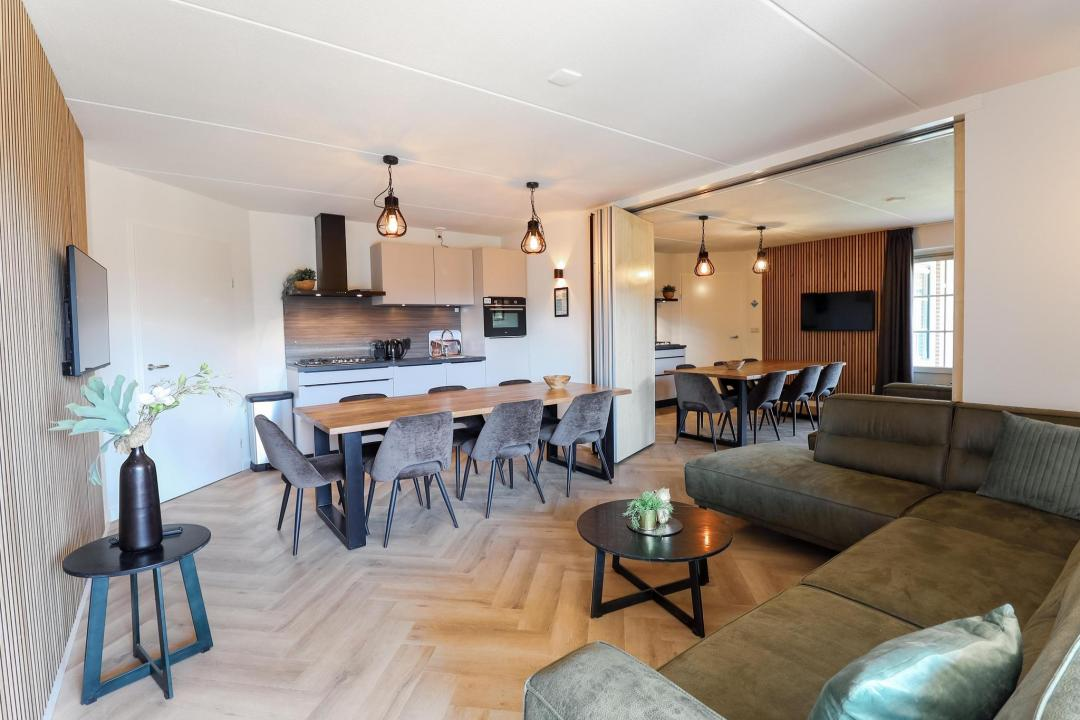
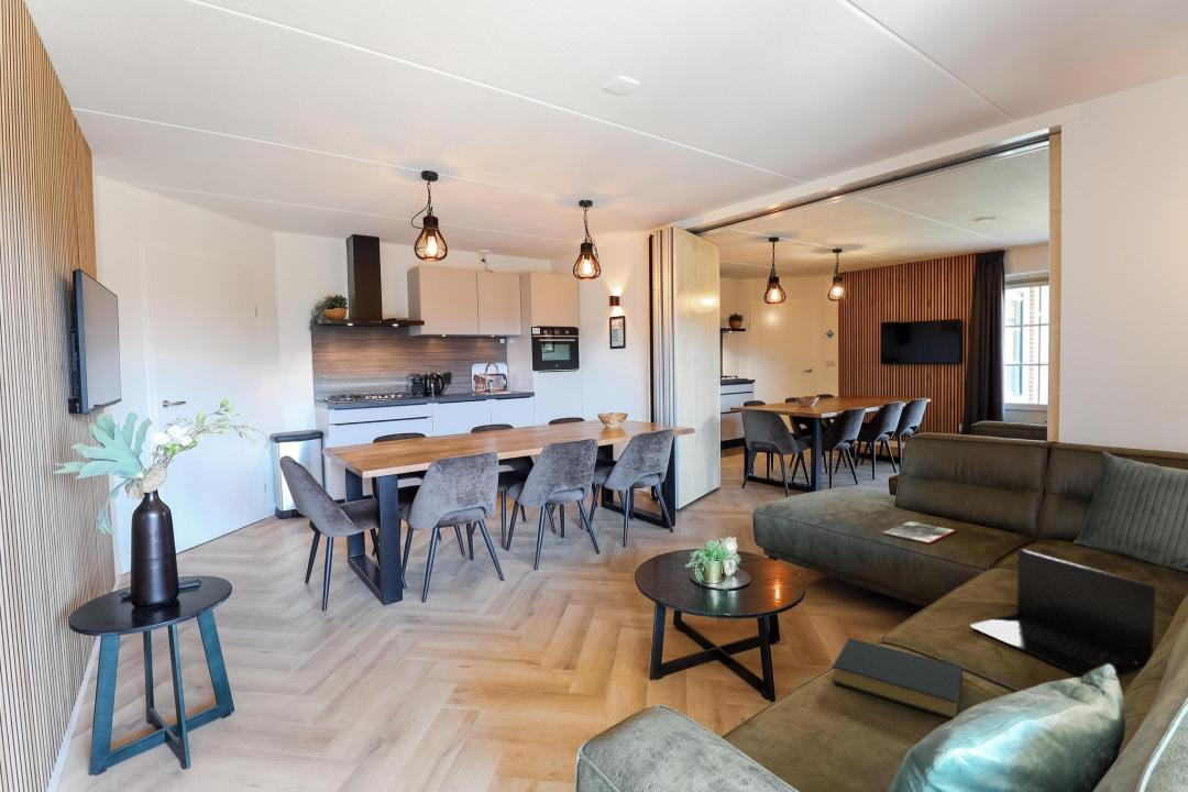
+ laptop (1055, 608)
+ magazine (919, 531)
+ hardback book (897, 674)
